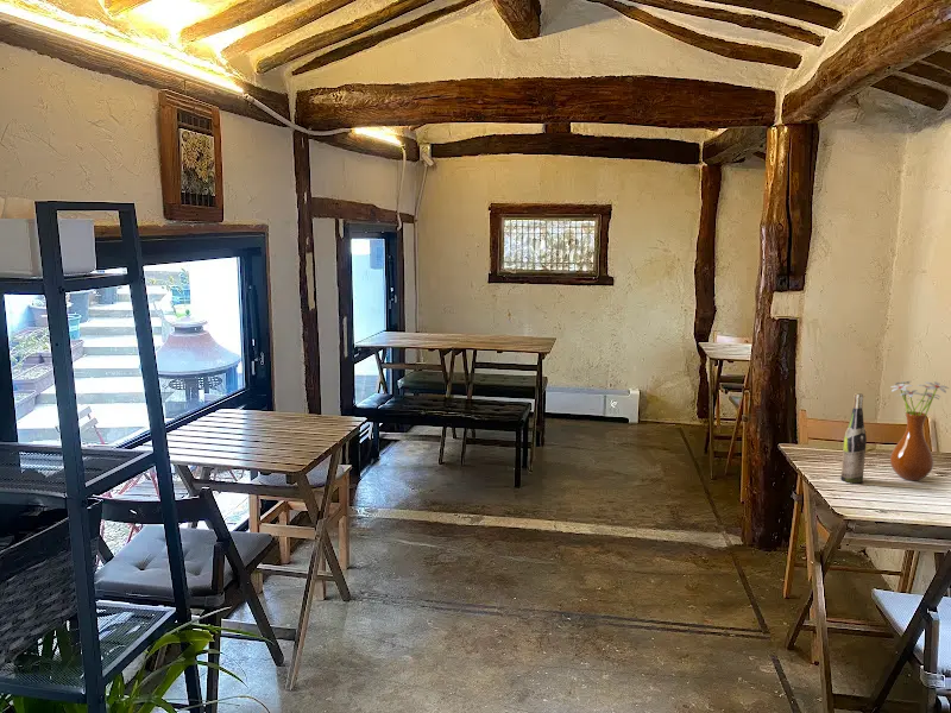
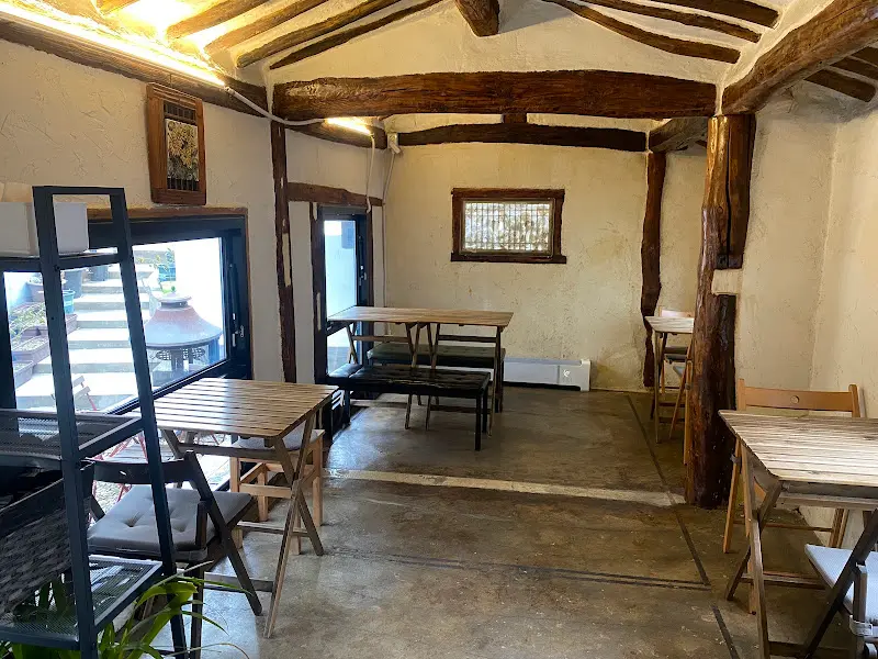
- vase (913, 429)
- wine bottle (855, 437)
